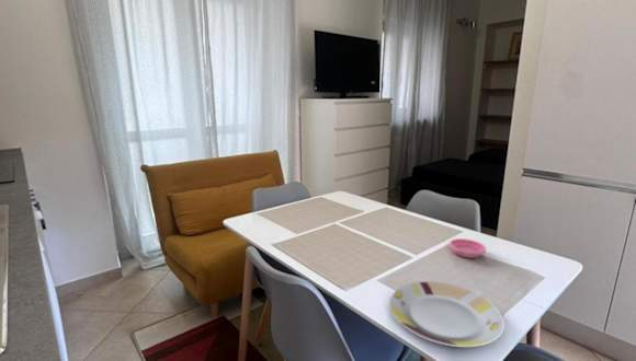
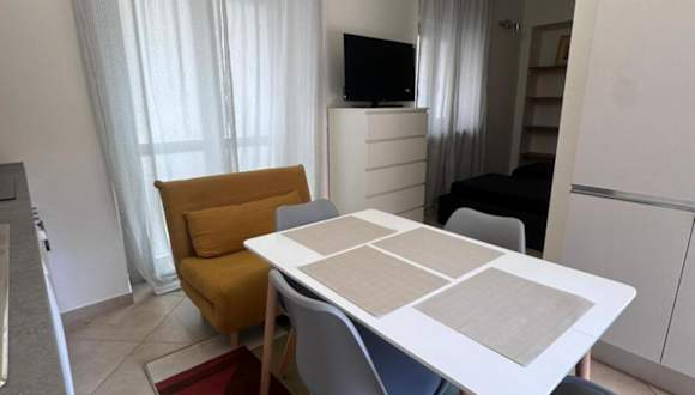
- saucer (466, 248)
- plate (443, 313)
